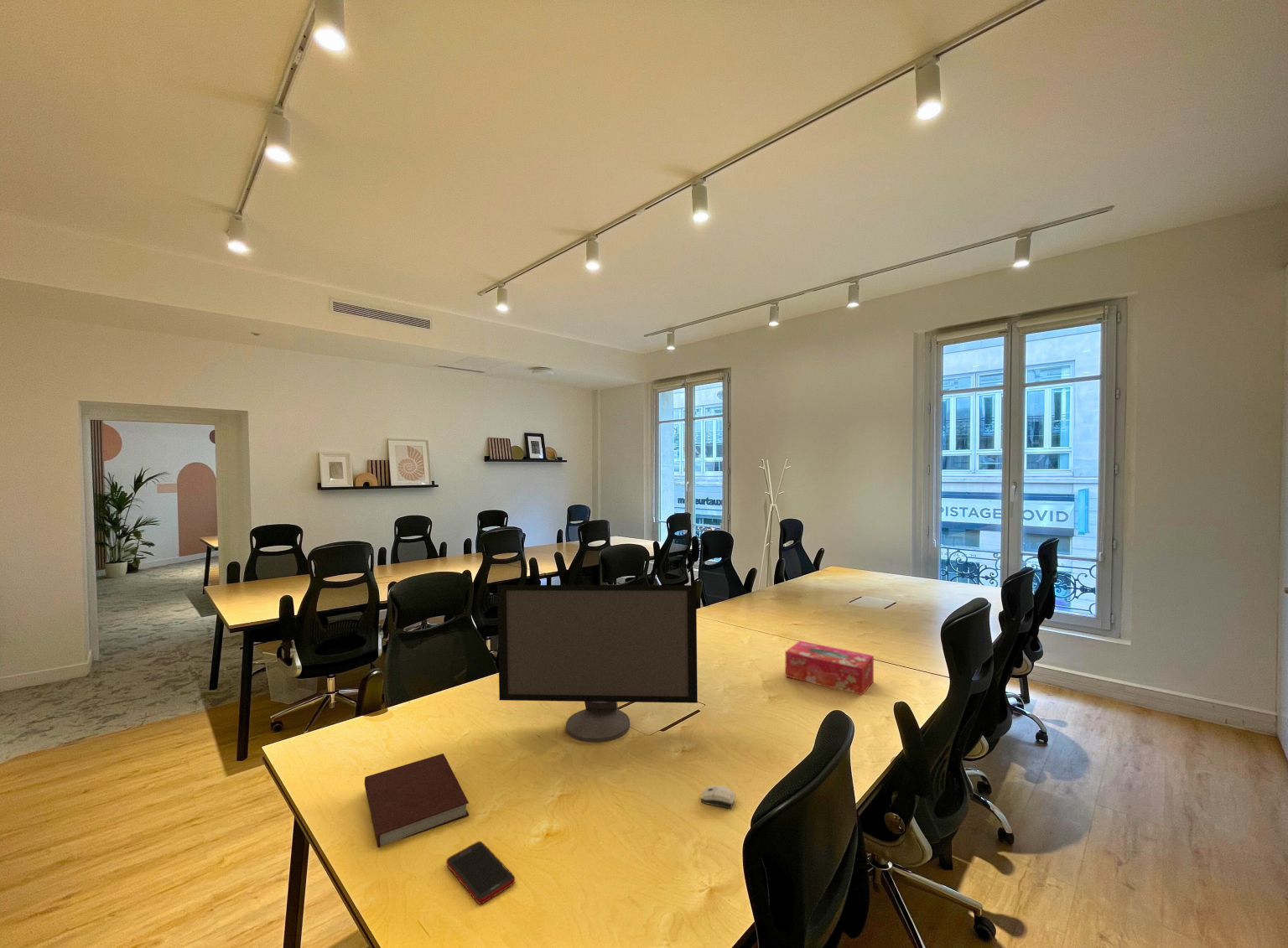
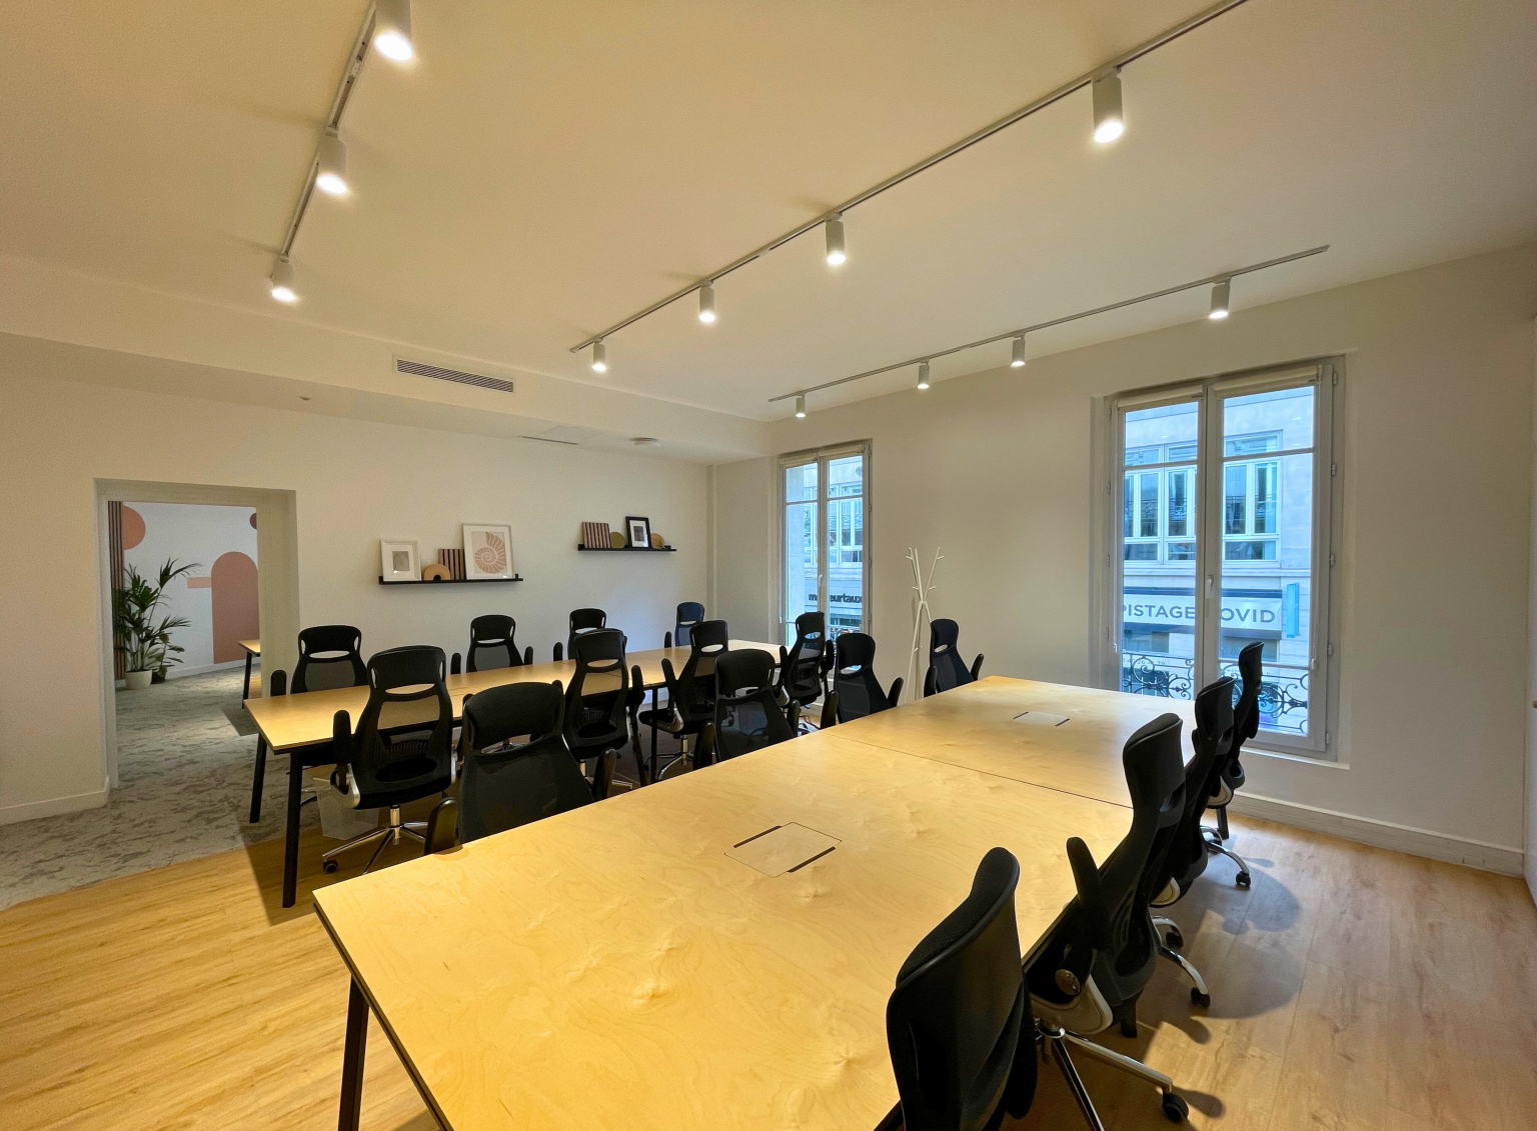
- tissue box (828, 666)
- notebook (414, 795)
- computer mouse (718, 795)
- cell phone (480, 870)
- computer monitor (597, 655)
